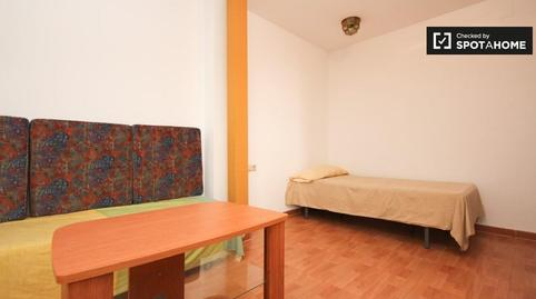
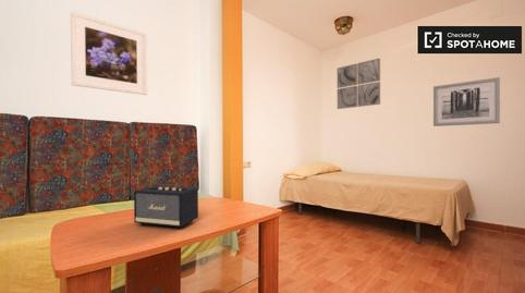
+ speaker (167, 205)
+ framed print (112, 57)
+ wall art (357, 84)
+ wall art (464, 103)
